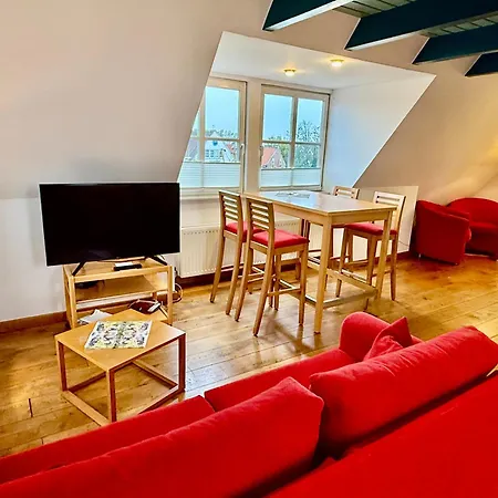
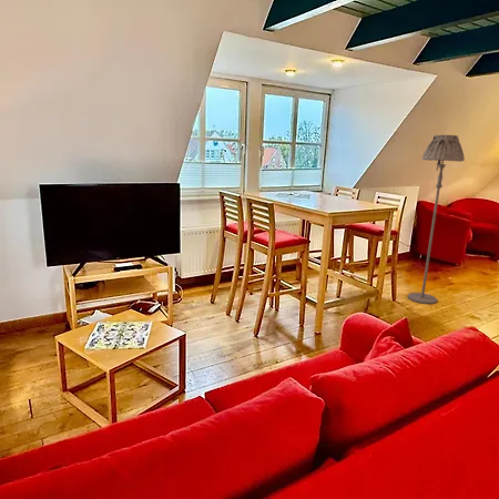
+ floor lamp (432, 221)
